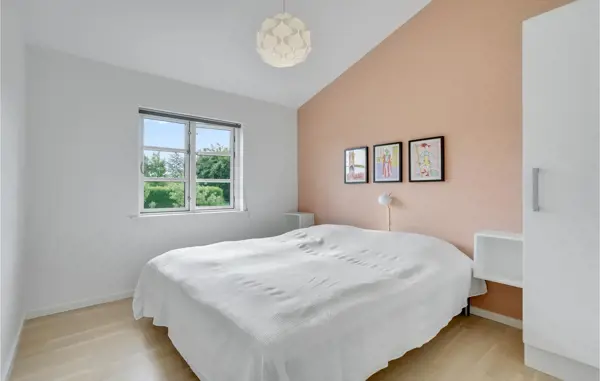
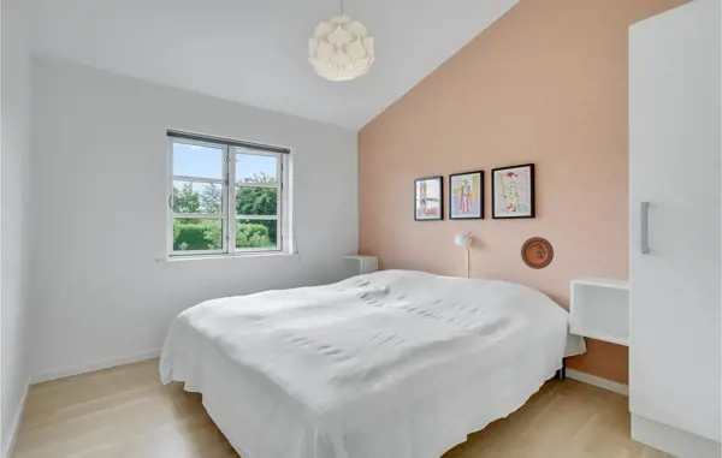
+ decorative plate (537, 252)
